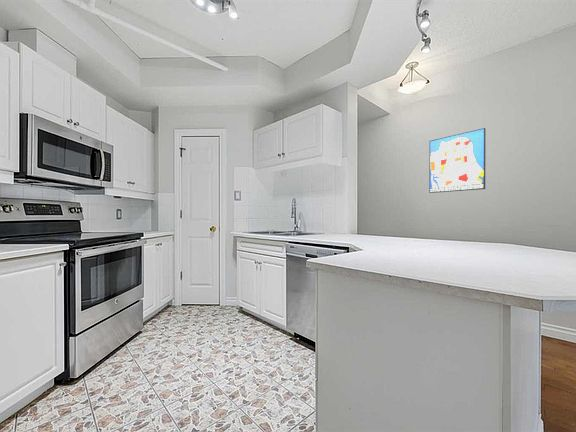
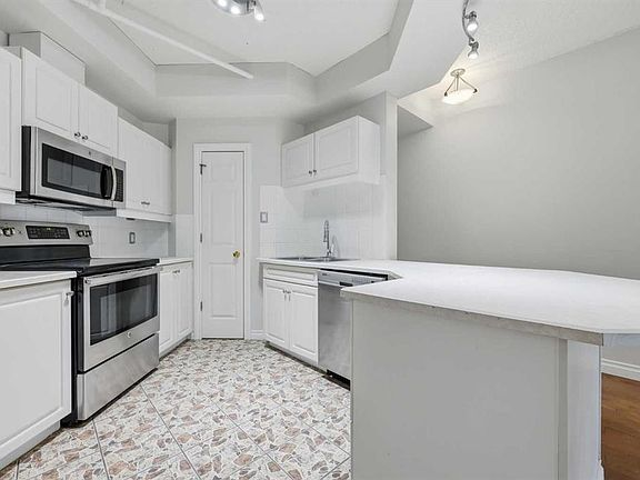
- wall art (455, 163)
